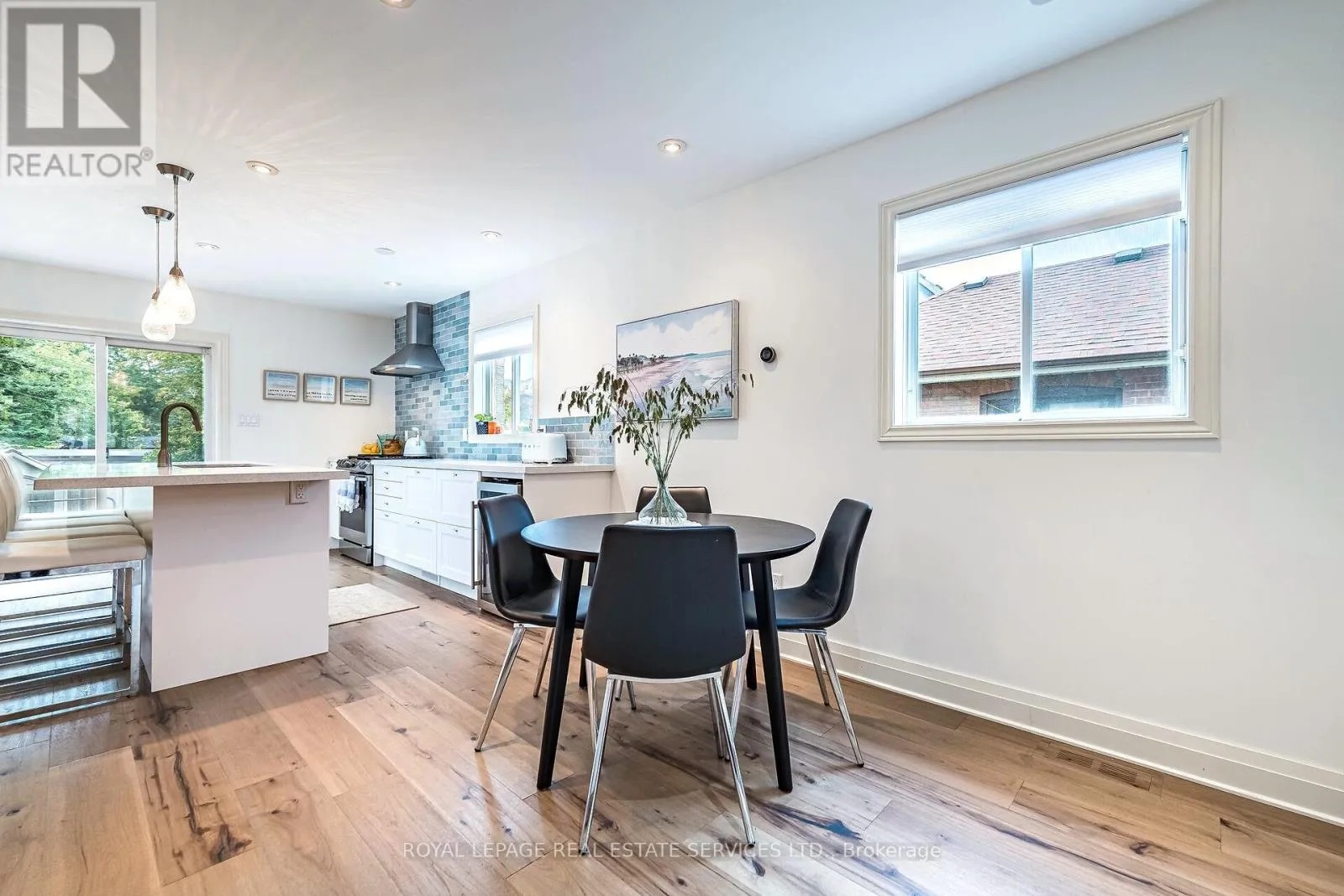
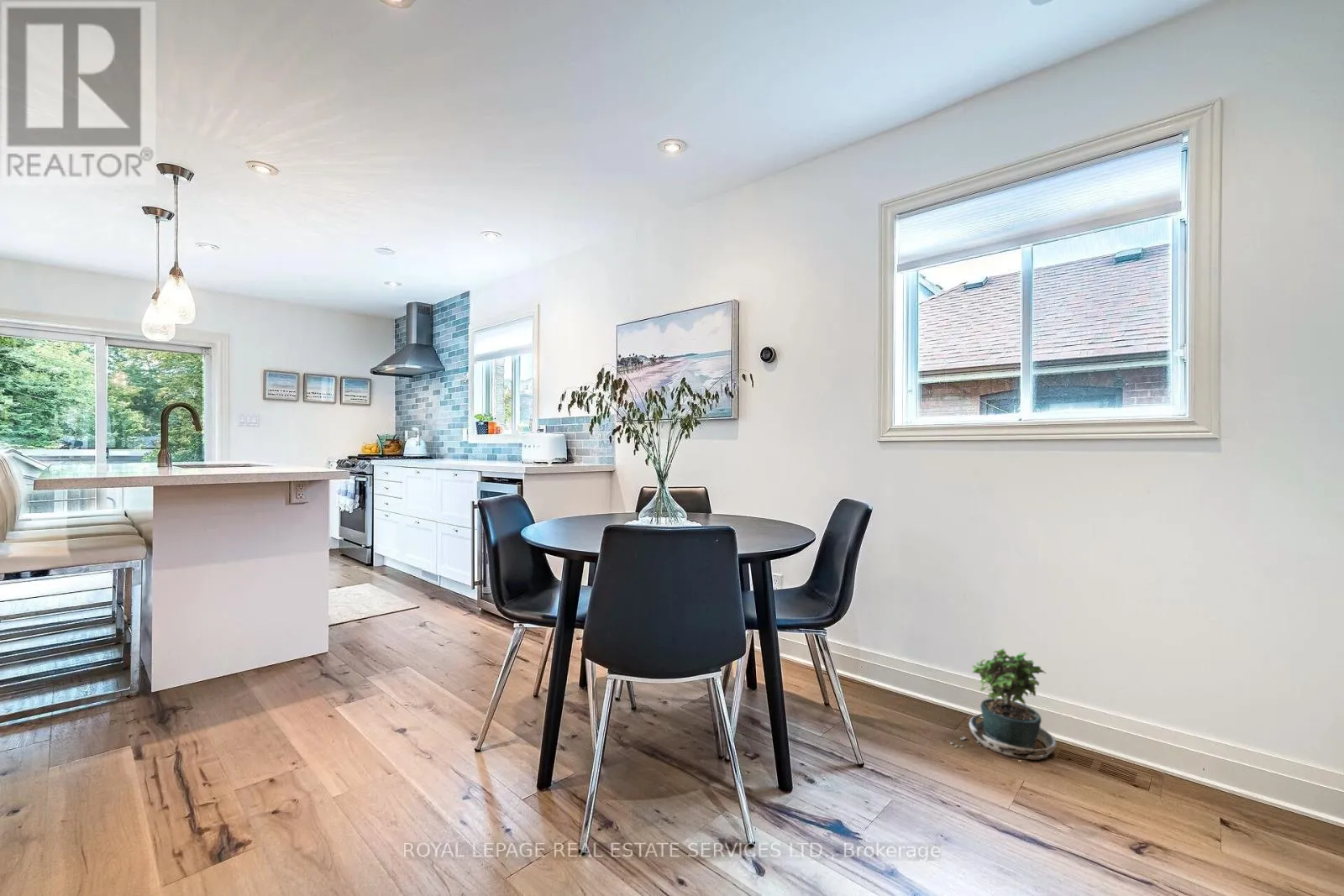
+ potted plant (1005, 695)
